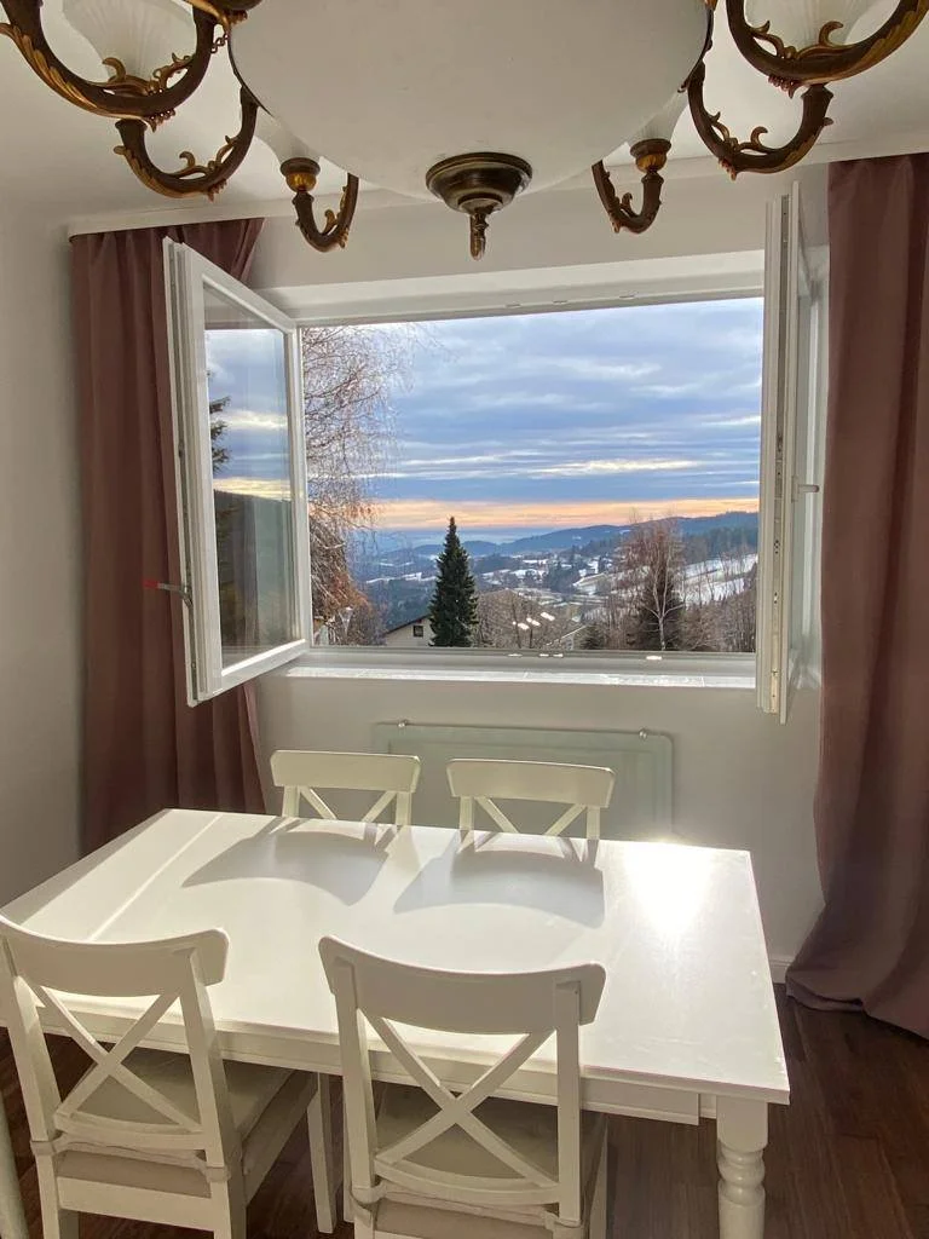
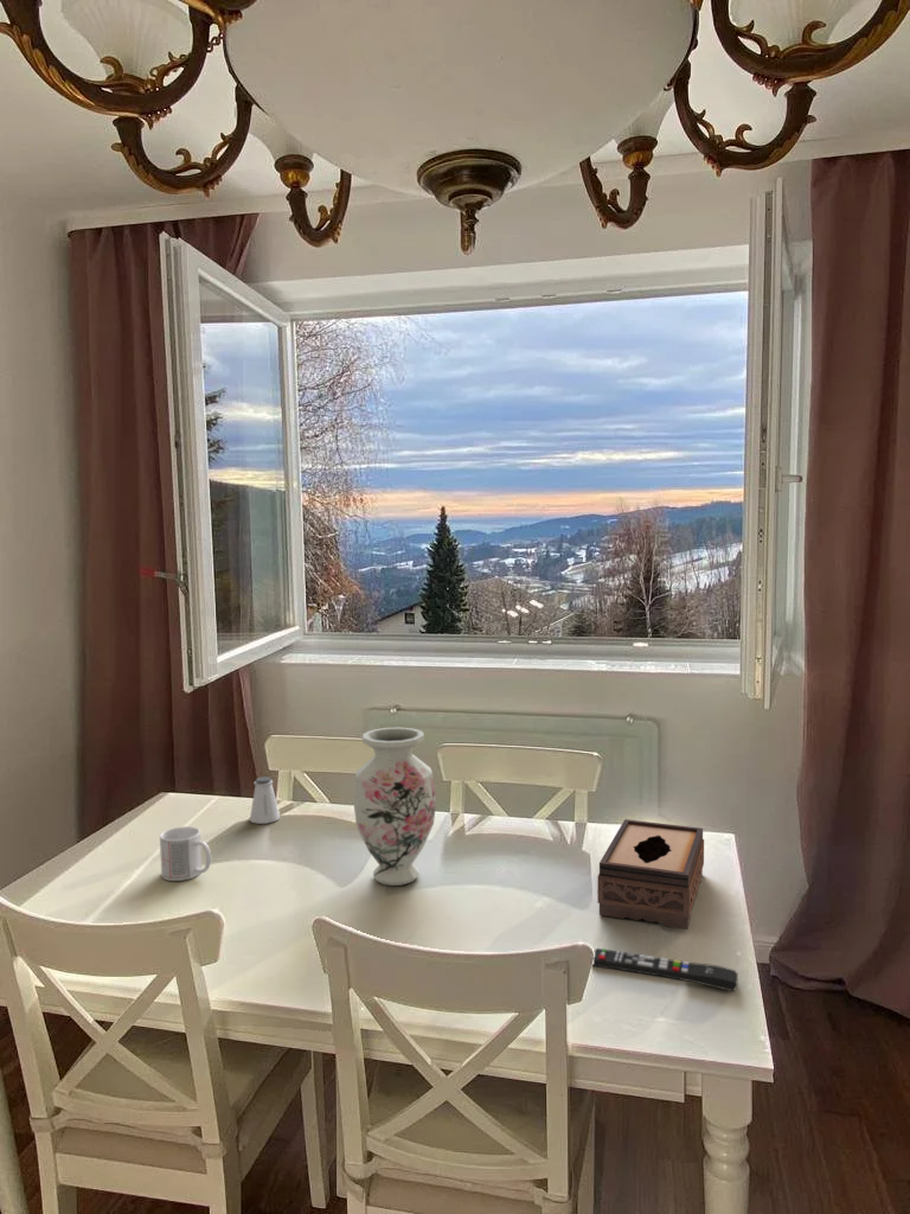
+ remote control (662, 967)
+ vase (395, 806)
+ mug (187, 854)
+ saltshaker (263, 798)
+ tissue box (653, 869)
